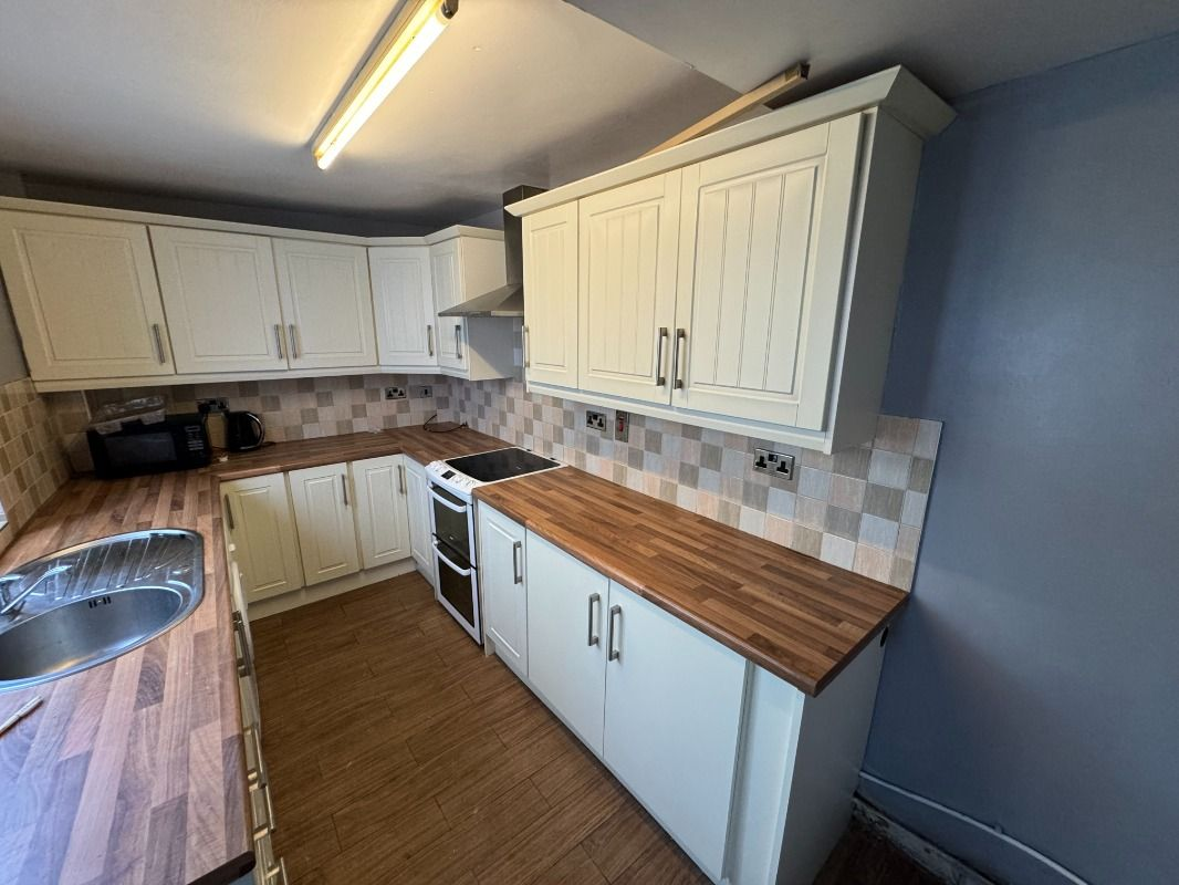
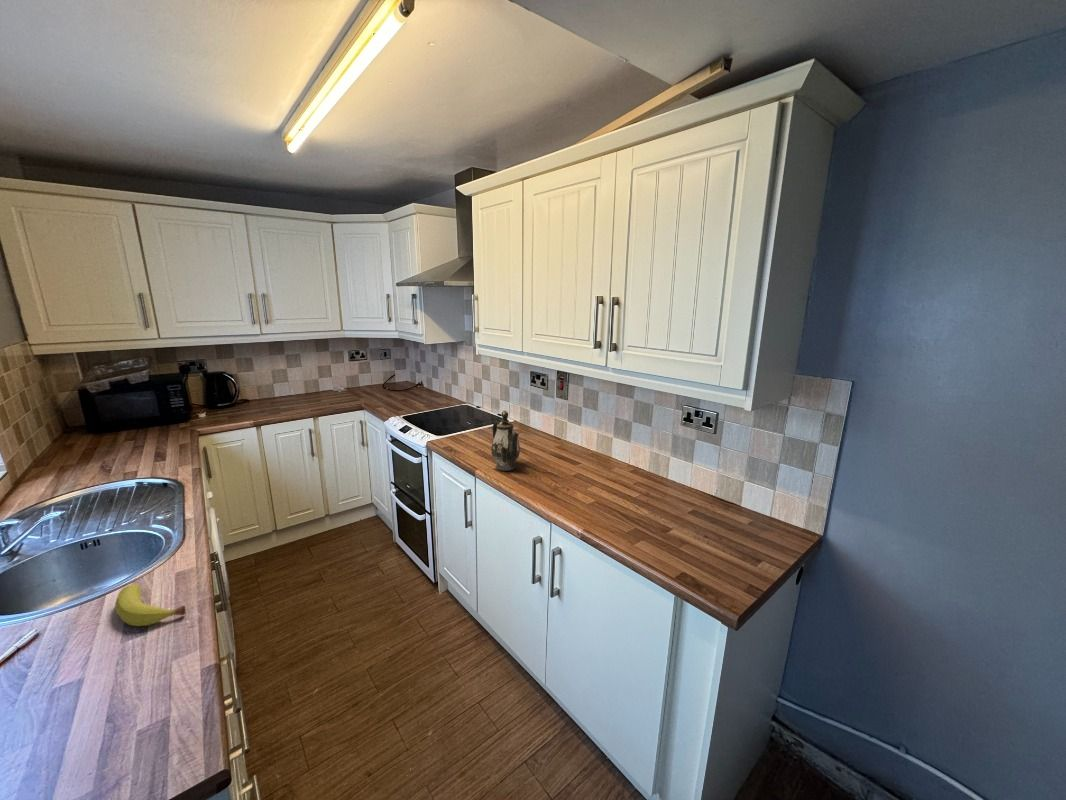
+ teapot (506, 439)
+ fruit (146, 604)
